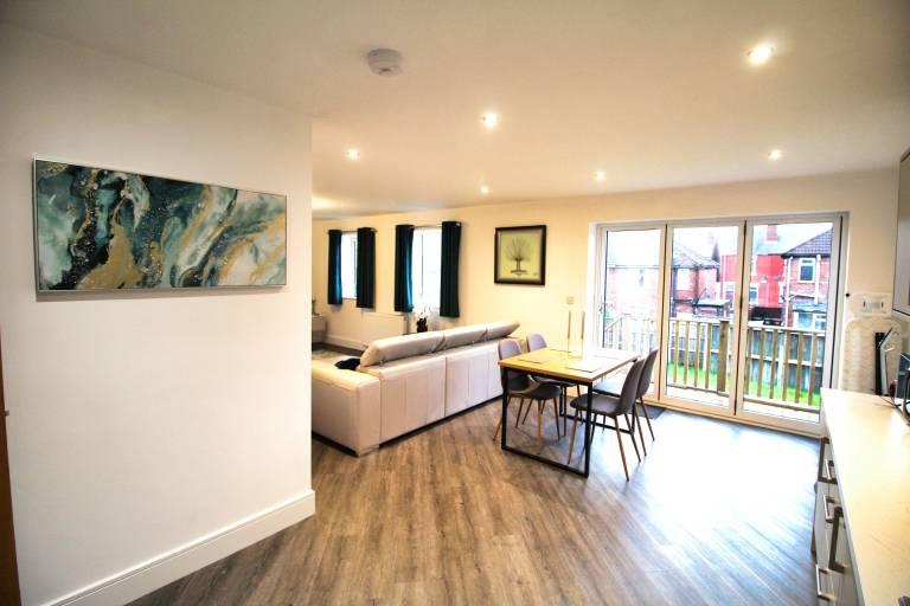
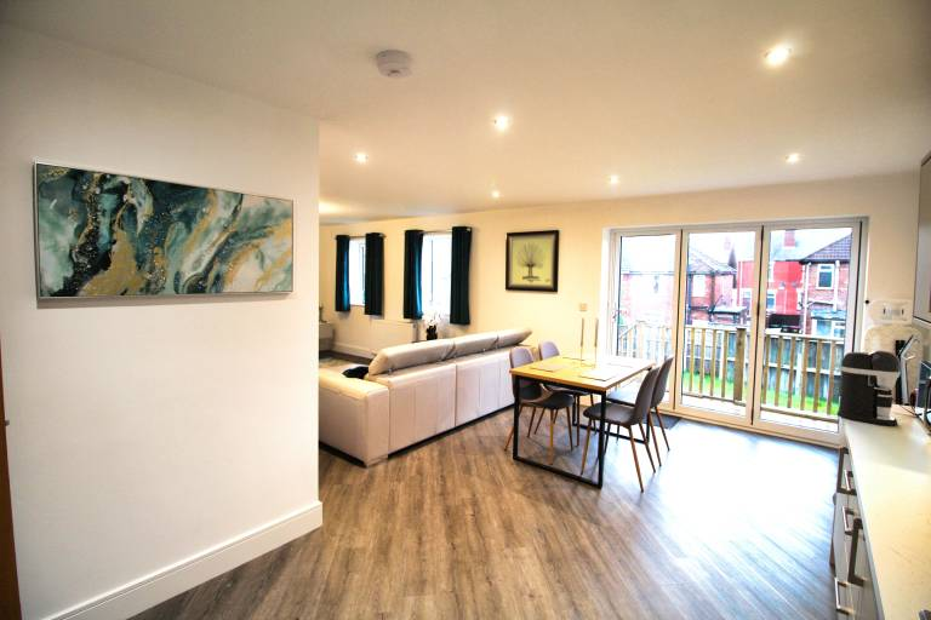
+ coffee maker (868, 384)
